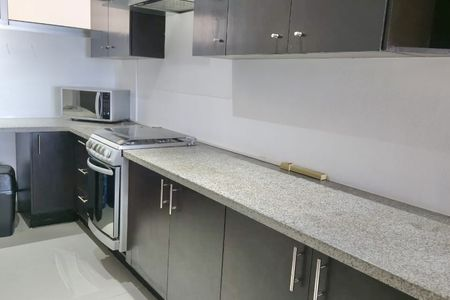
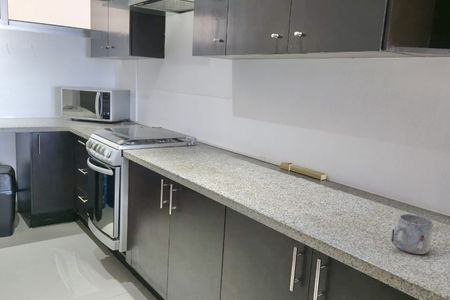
+ mug (409, 234)
